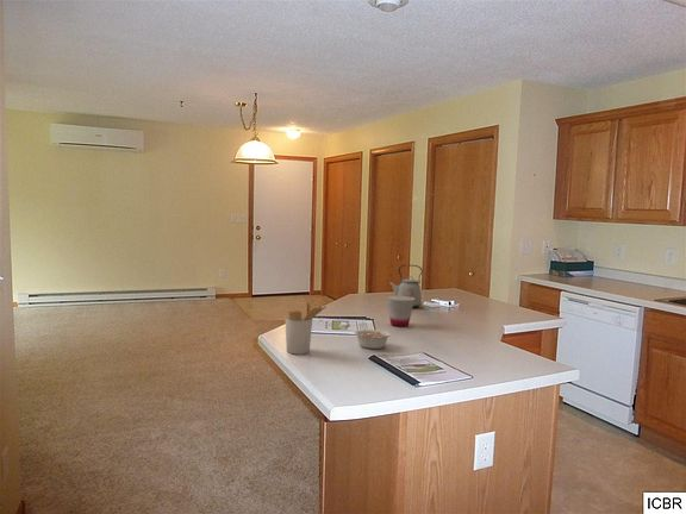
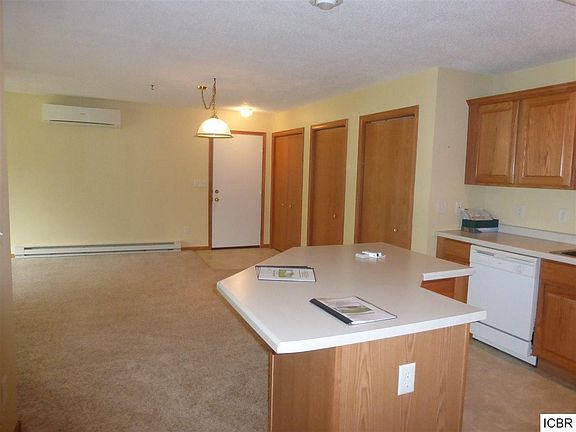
- cup (399, 311)
- utensil holder (304, 327)
- legume (373, 338)
- kettle (405, 284)
